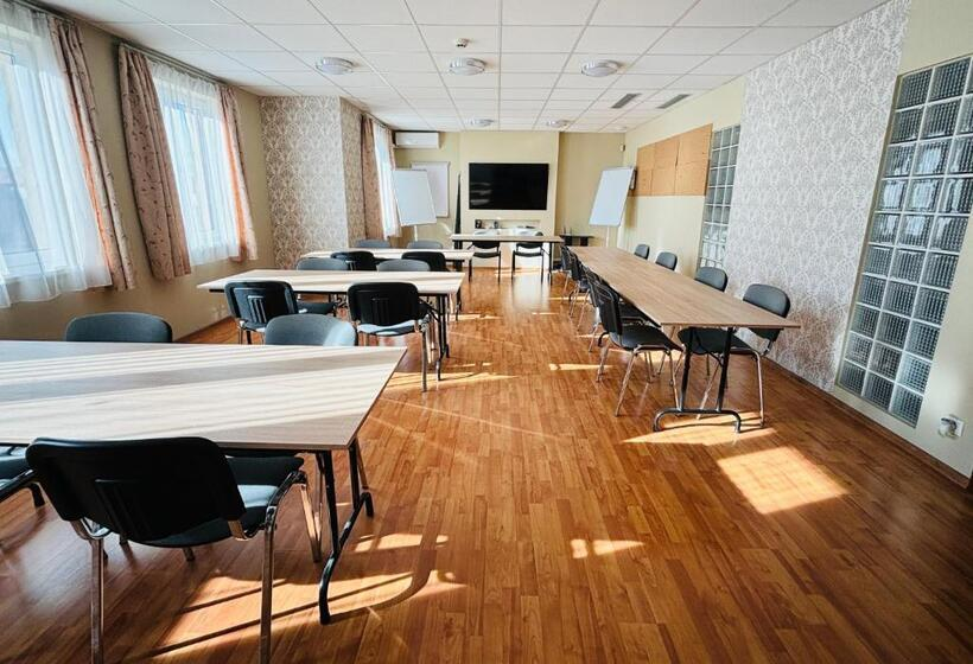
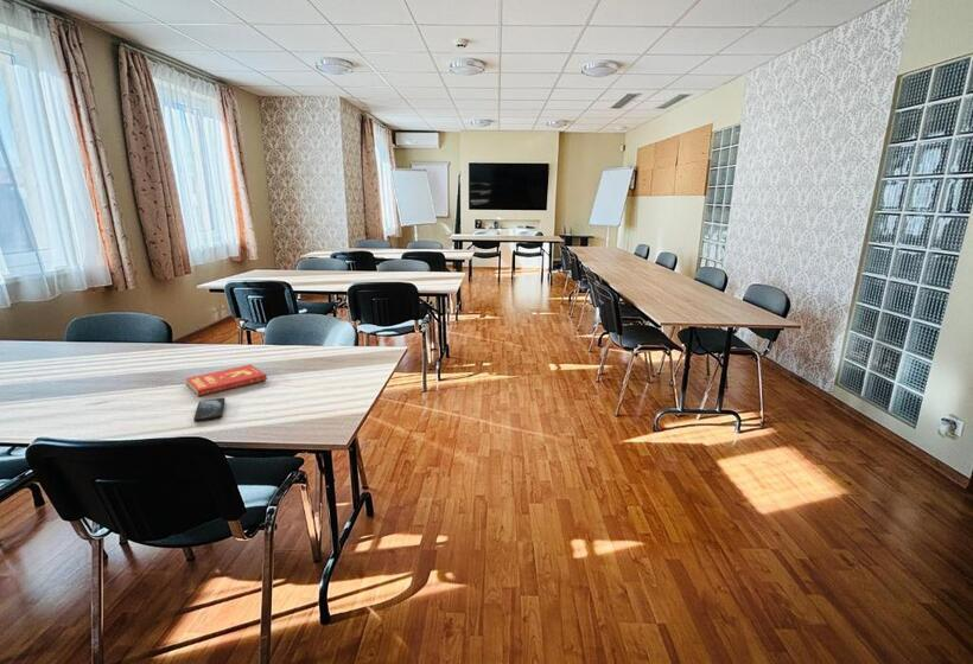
+ book (225, 378)
+ smartphone (210, 409)
